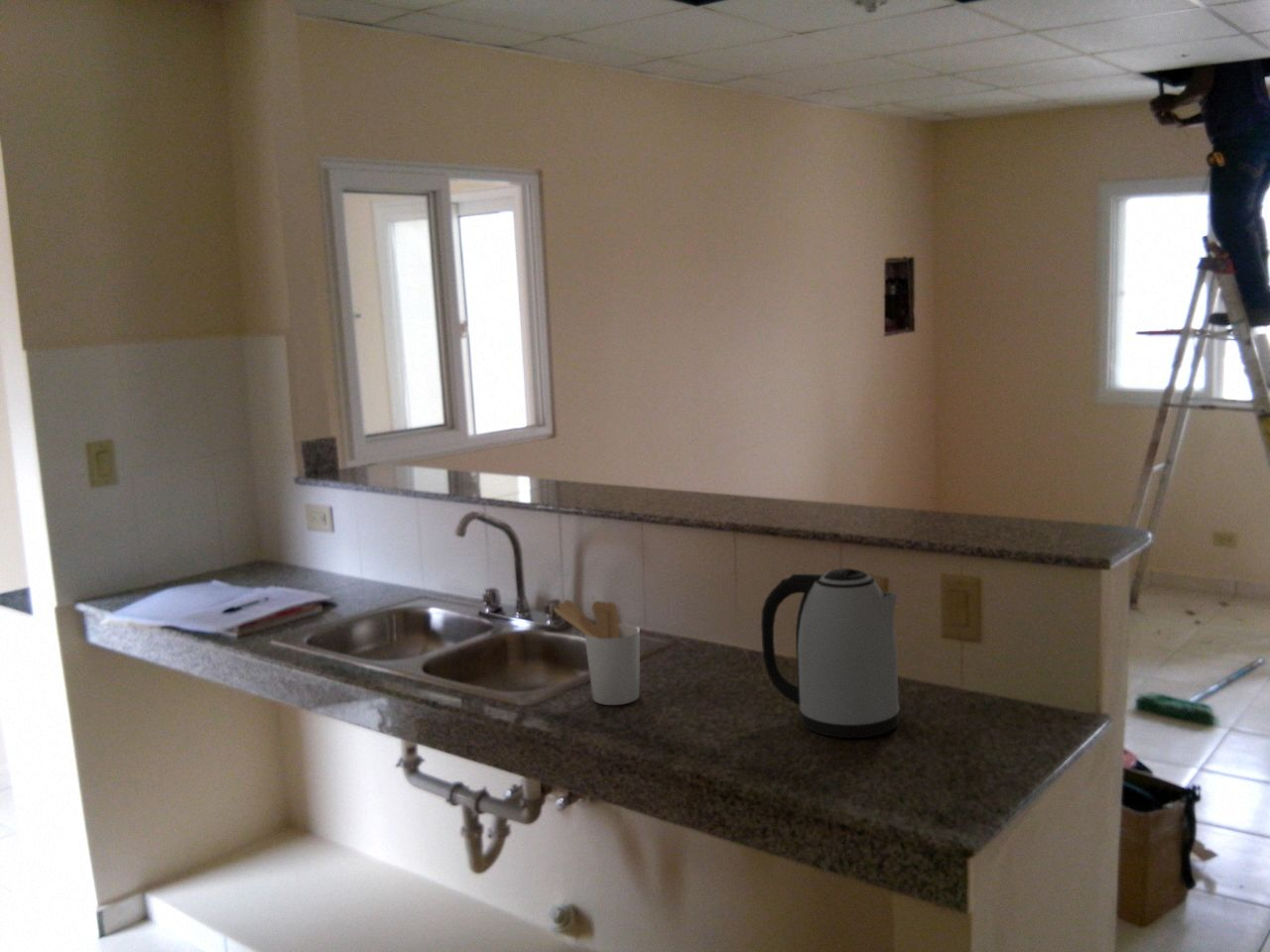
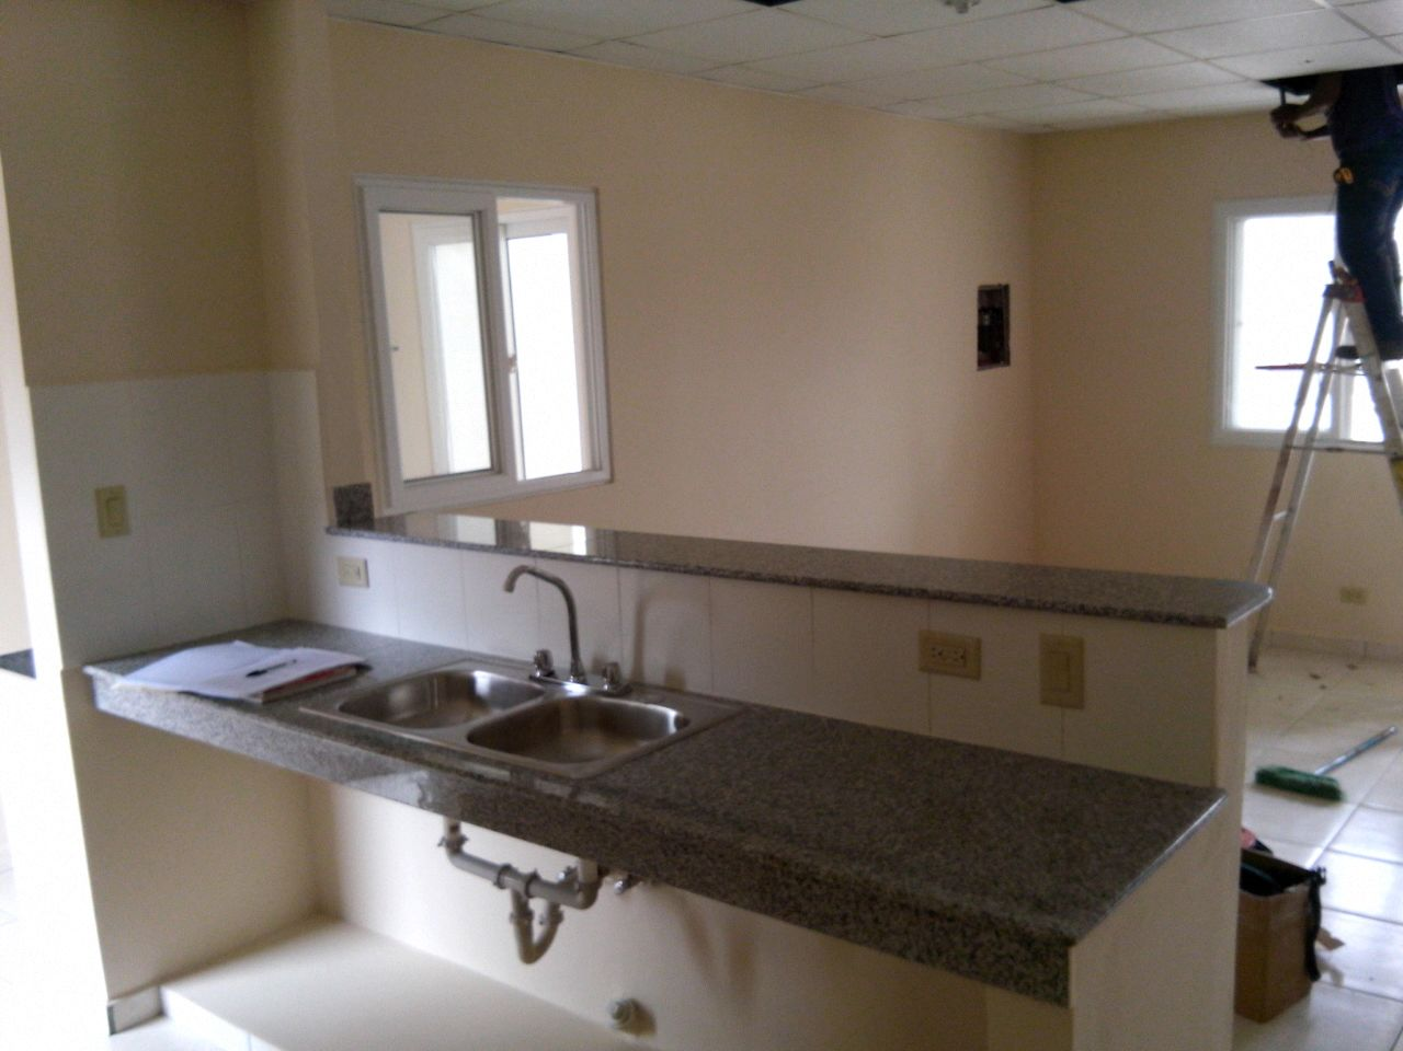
- utensil holder (598, 648)
- kettle (828, 644)
